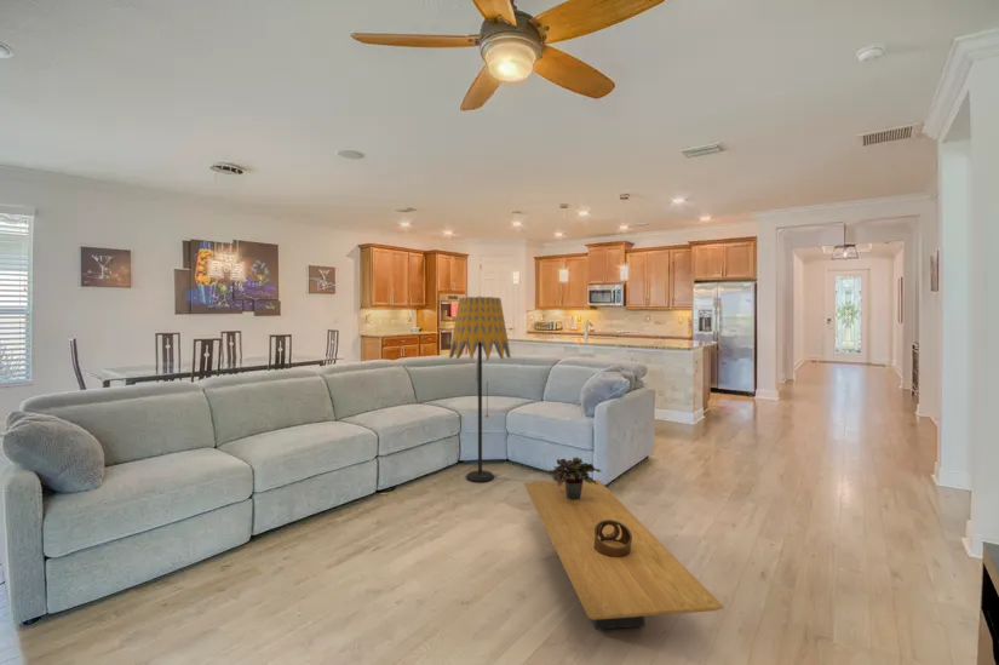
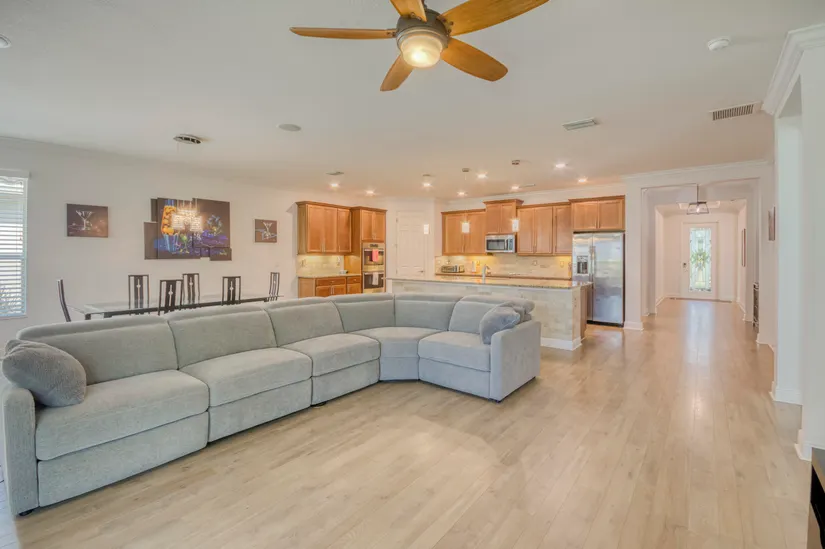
- potted plant (574, 478)
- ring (612, 535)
- coffee table (595, 555)
- floor lamp (480, 388)
